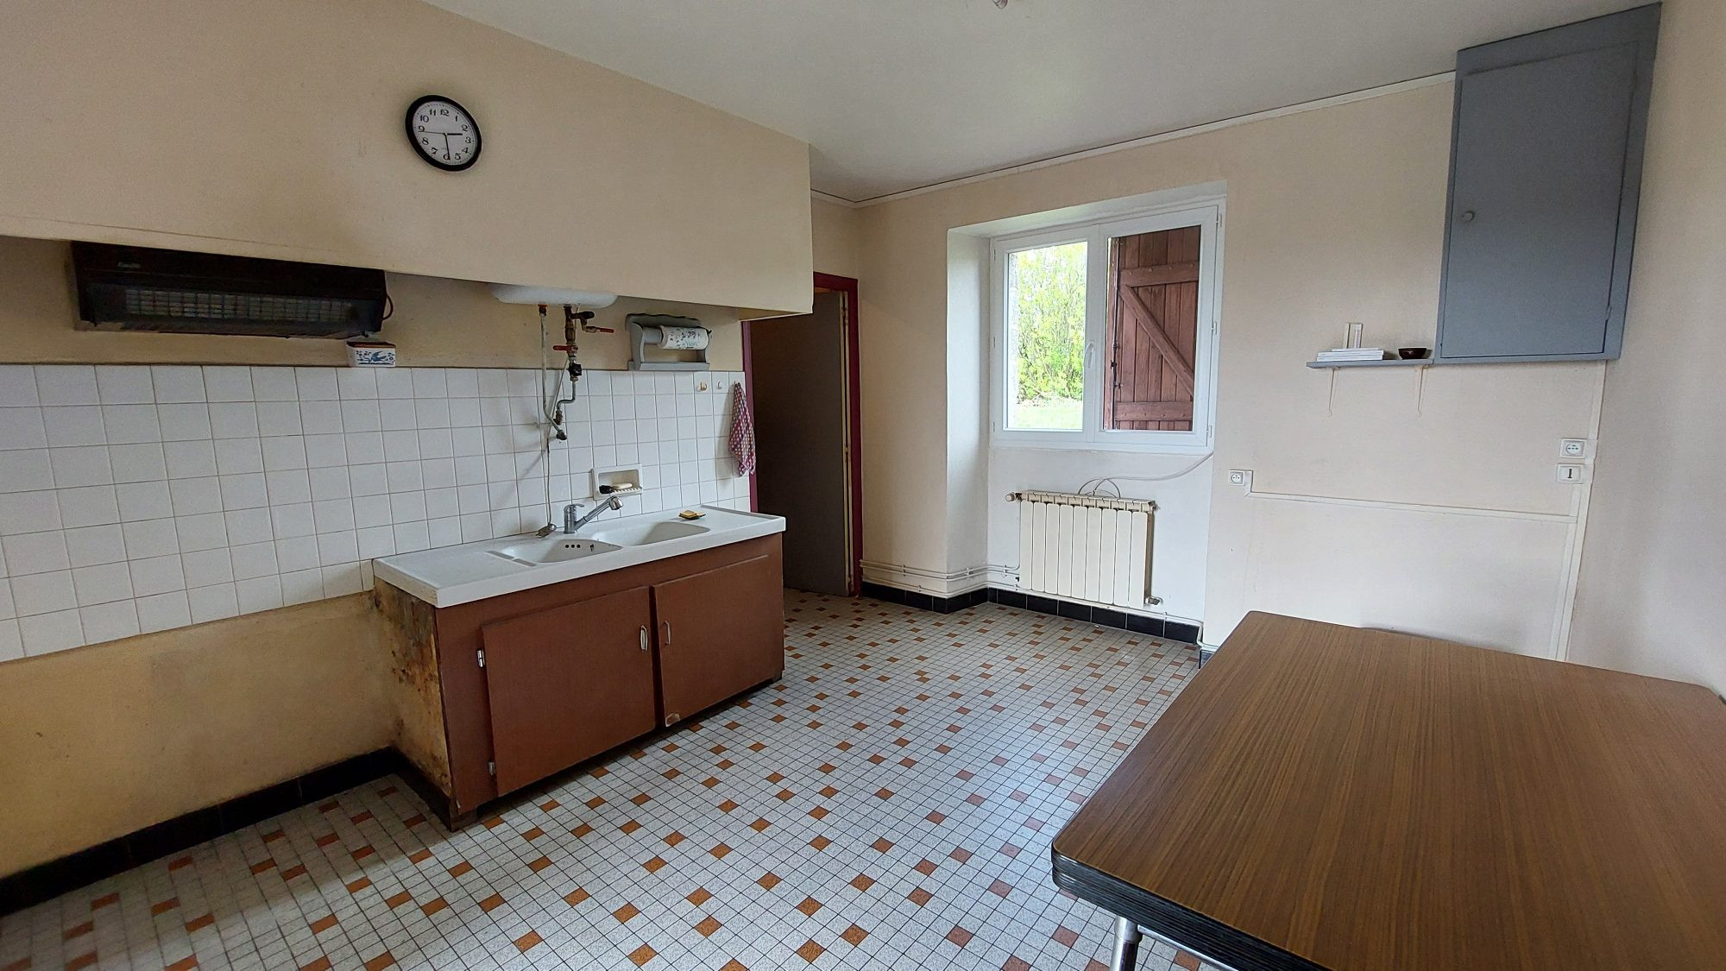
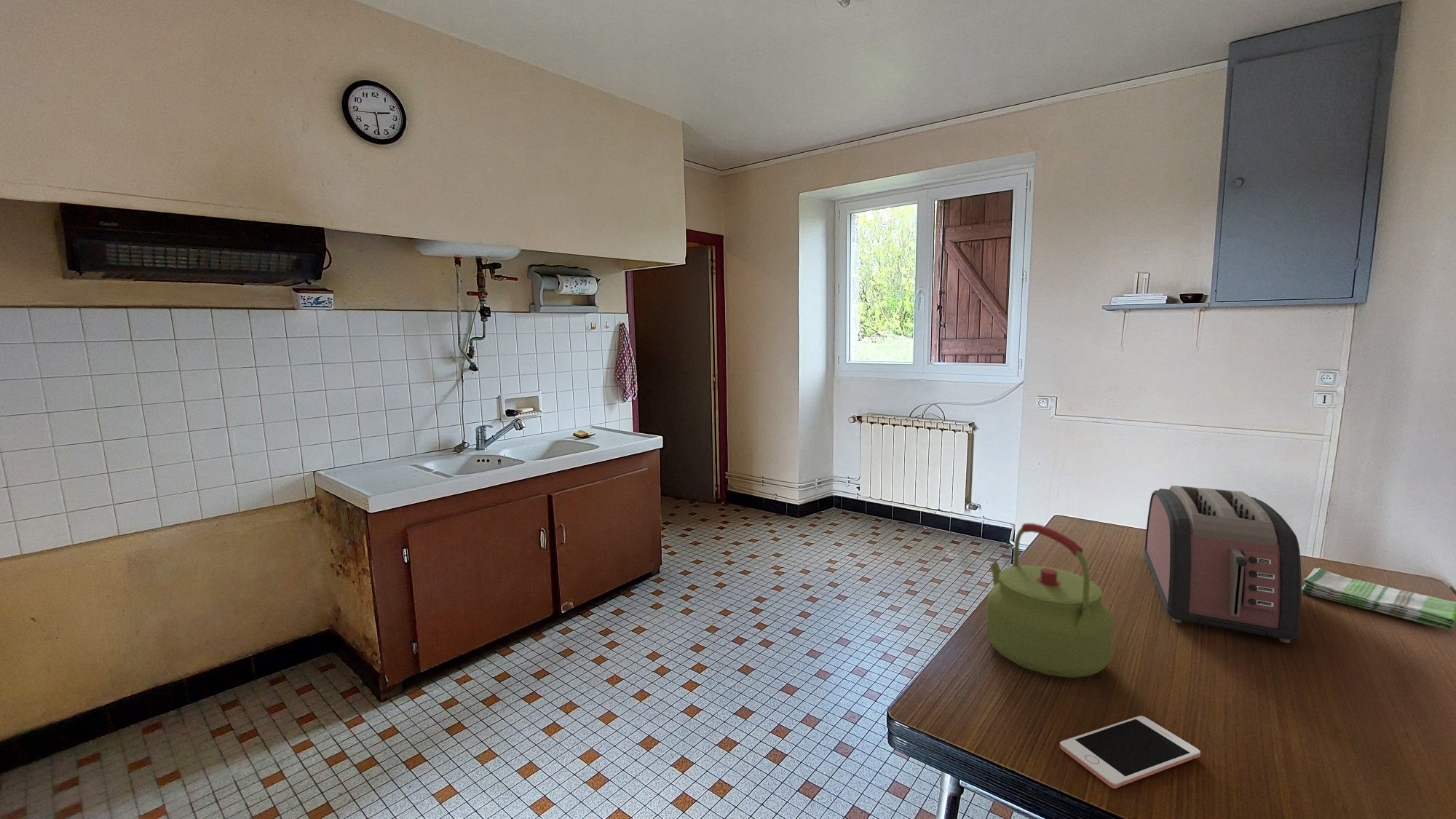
+ kettle (1036, 584)
+ dish towel (1377, 593)
+ toaster (1214, 547)
+ cell phone (1129, 749)
